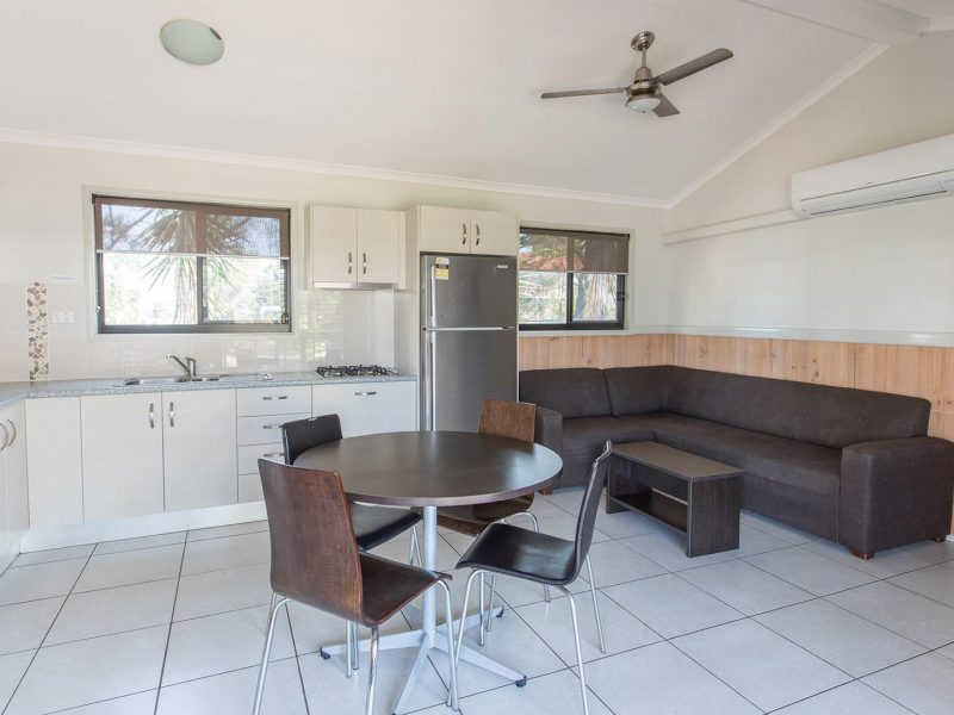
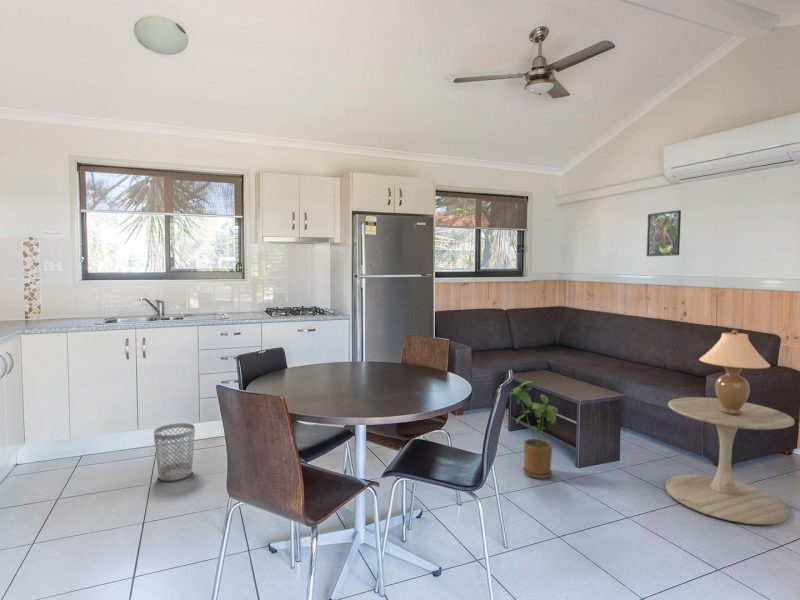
+ wastebasket (175, 451)
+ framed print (663, 234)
+ house plant (537, 428)
+ side table (725, 454)
+ table lamp (733, 369)
